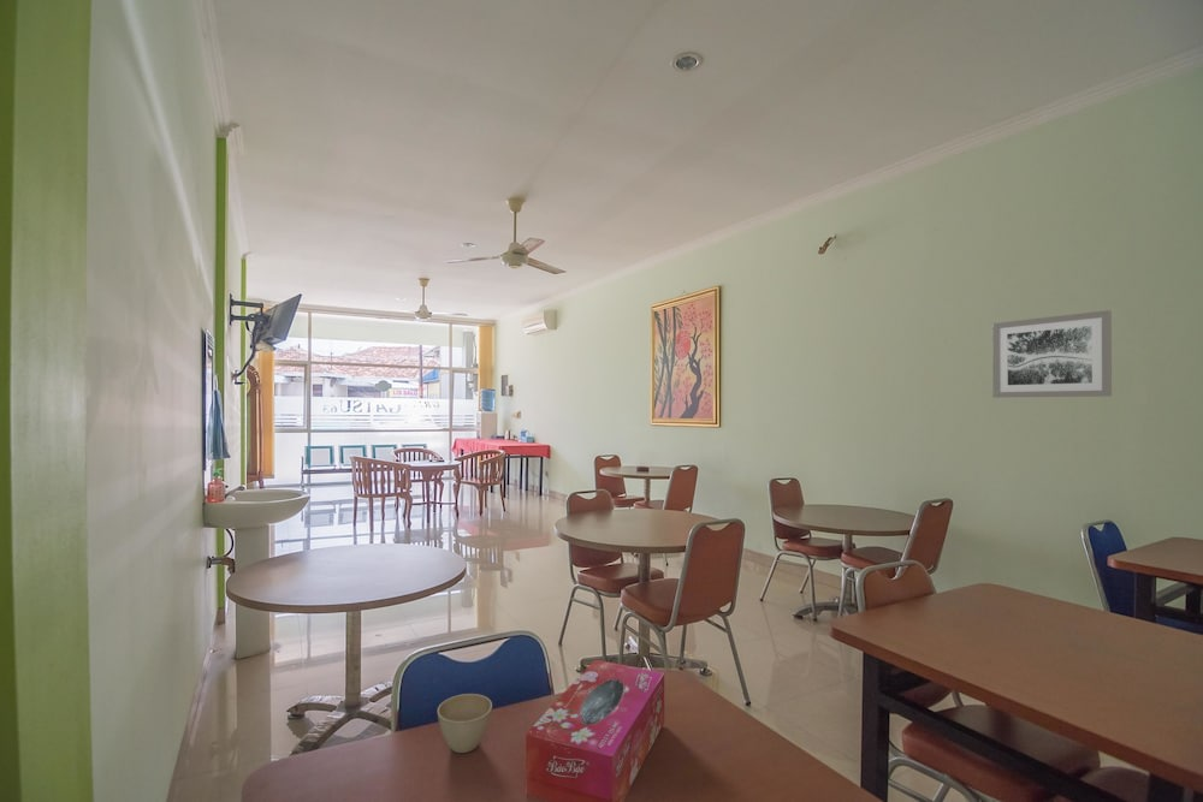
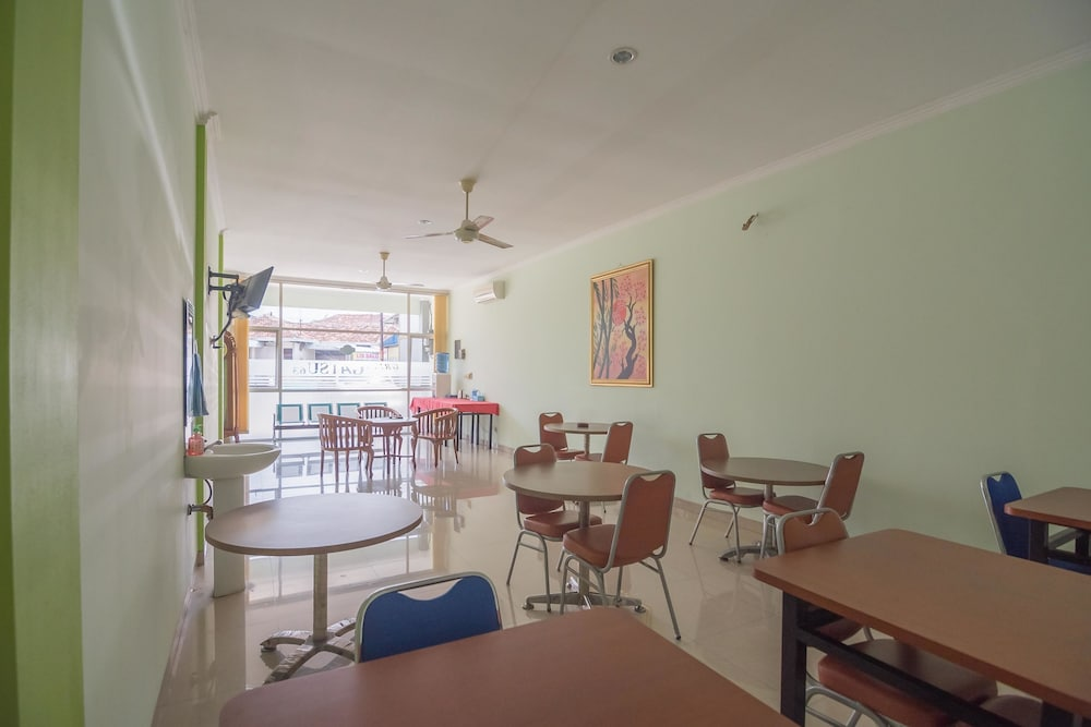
- flower pot (464, 725)
- tissue box (602, 727)
- wall art (1048, 357)
